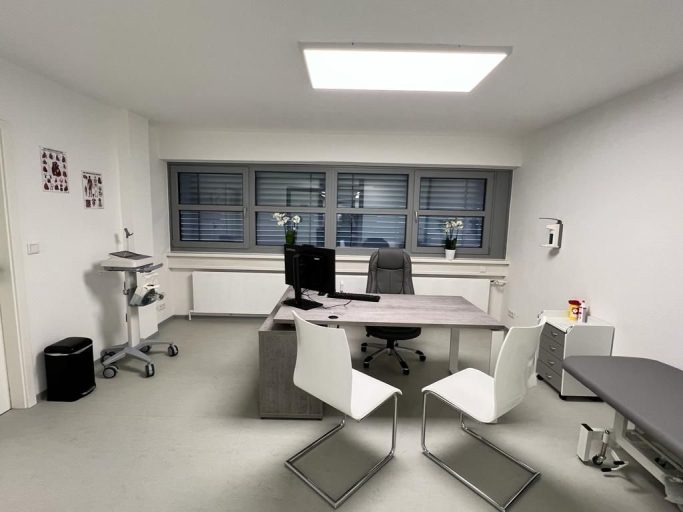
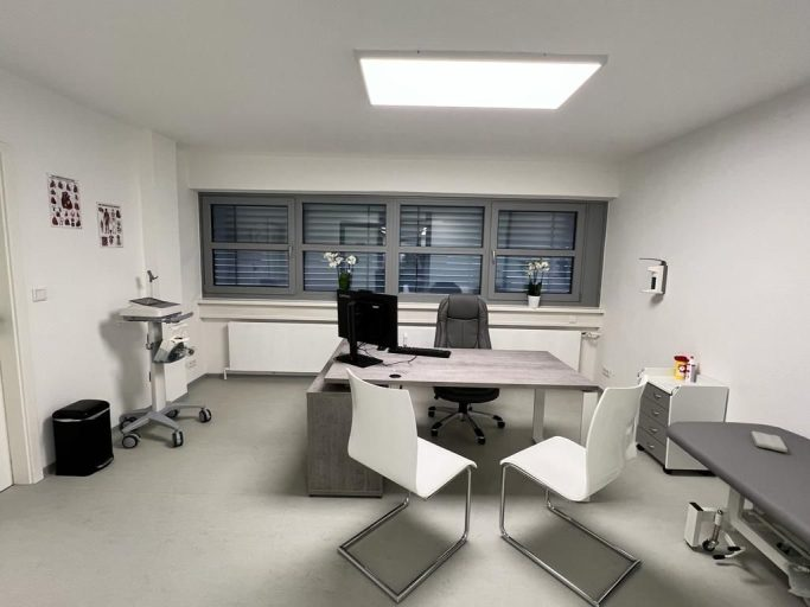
+ washcloth (767, 440)
